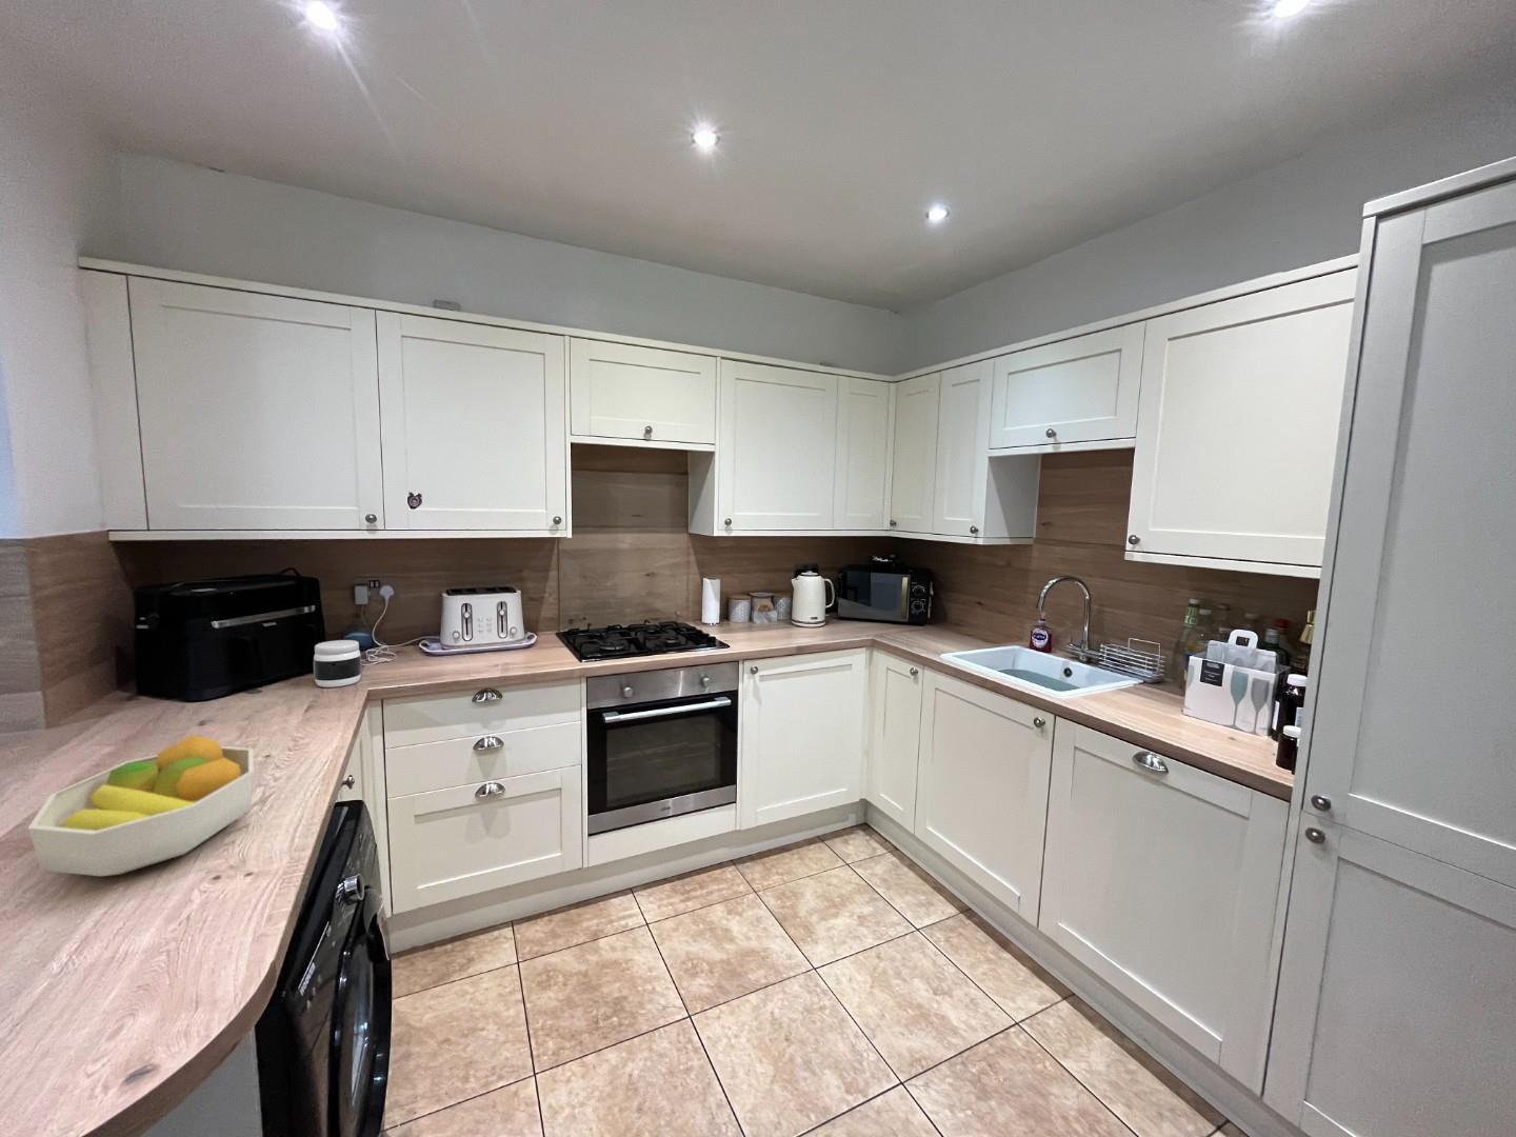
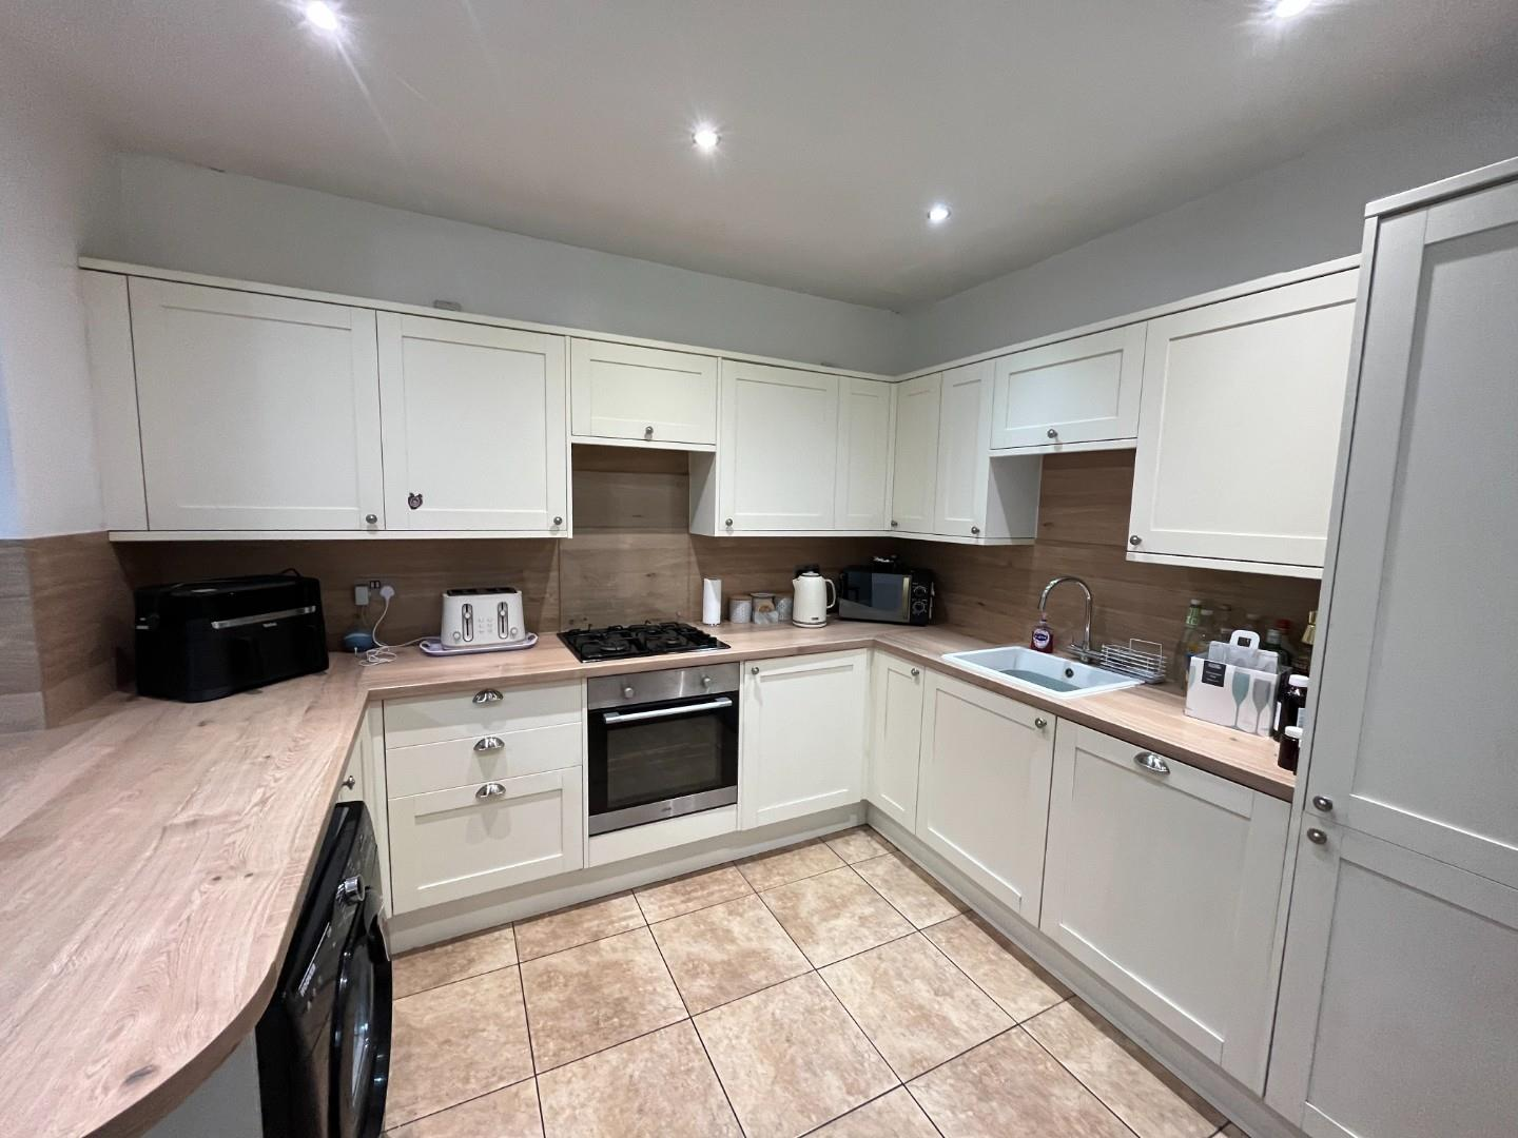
- fruit bowl (158, 795)
- jar (337, 662)
